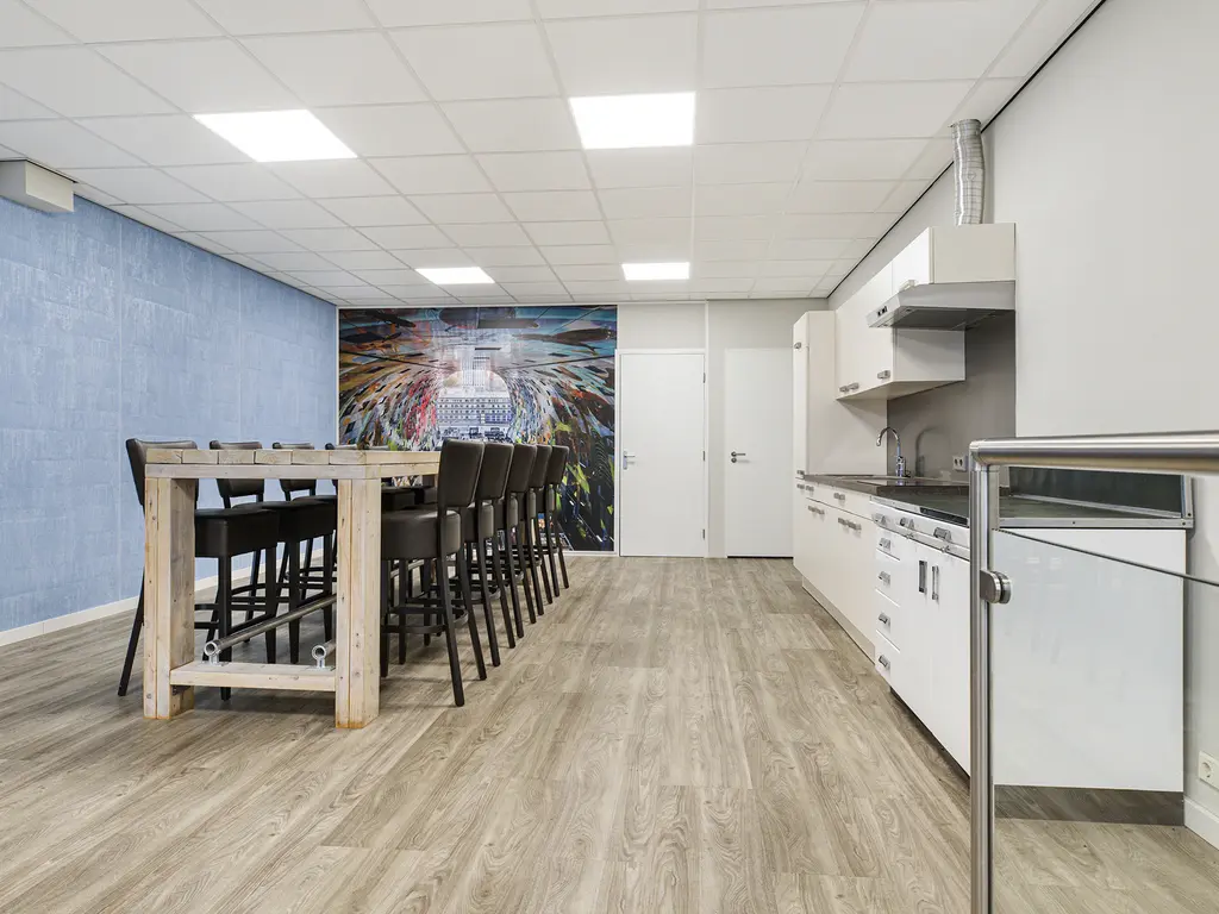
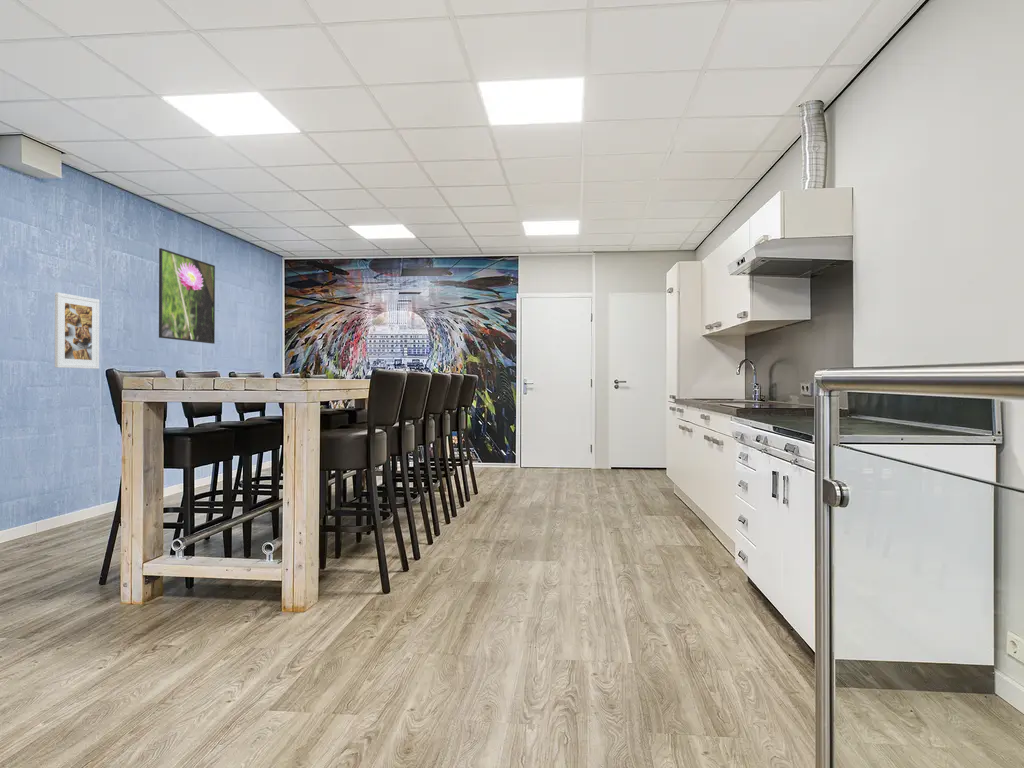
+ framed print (188, 299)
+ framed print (78, 332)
